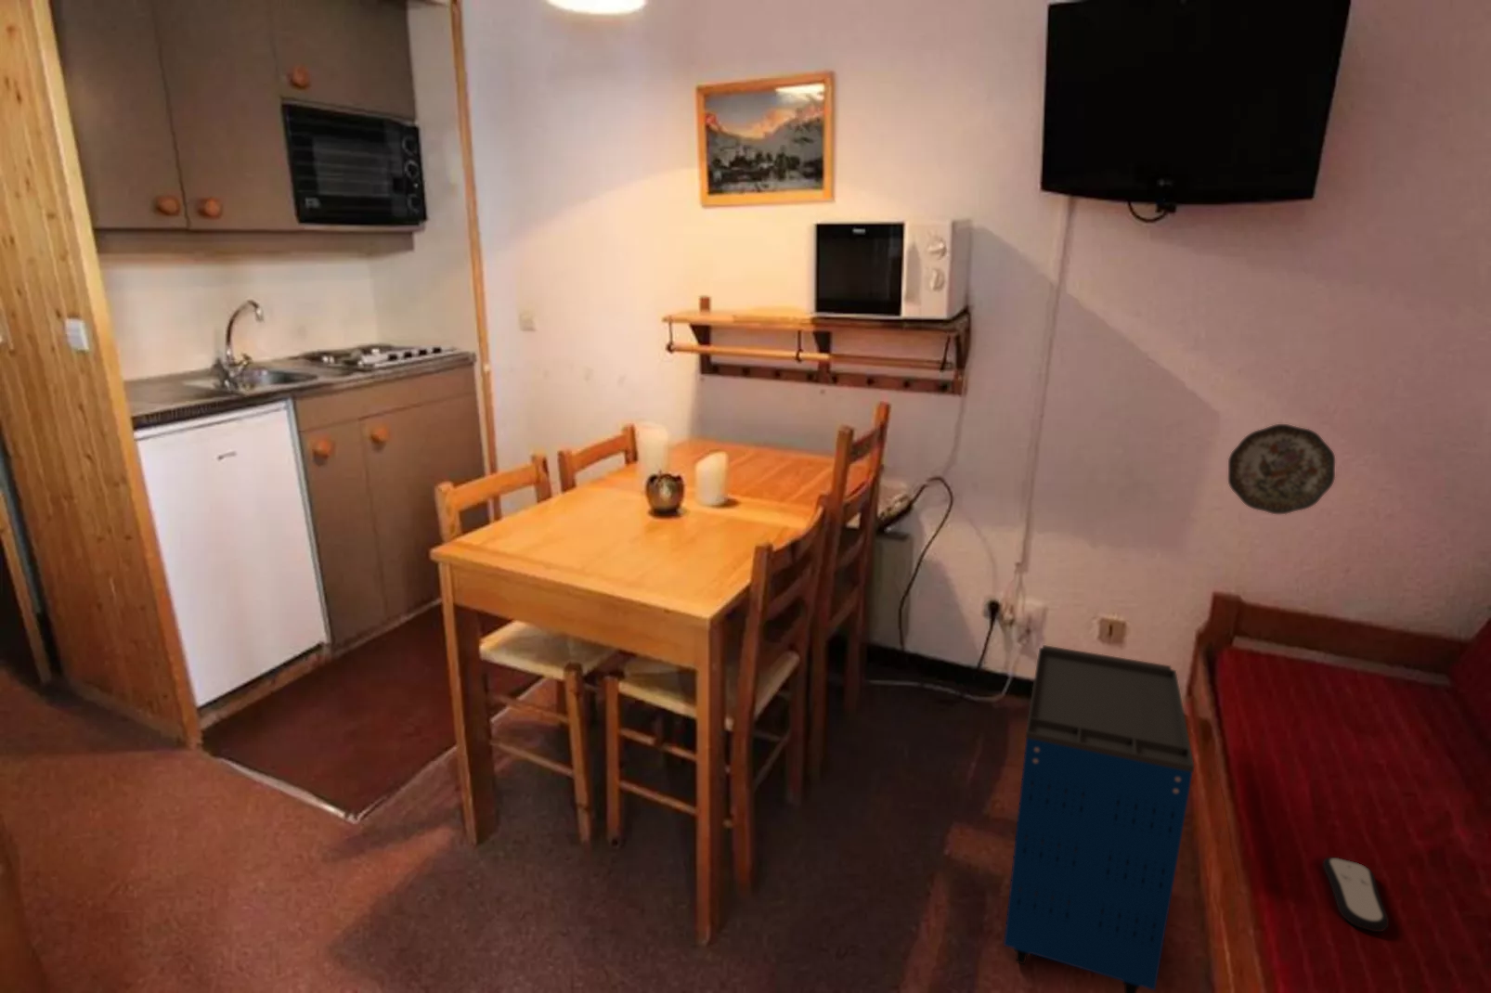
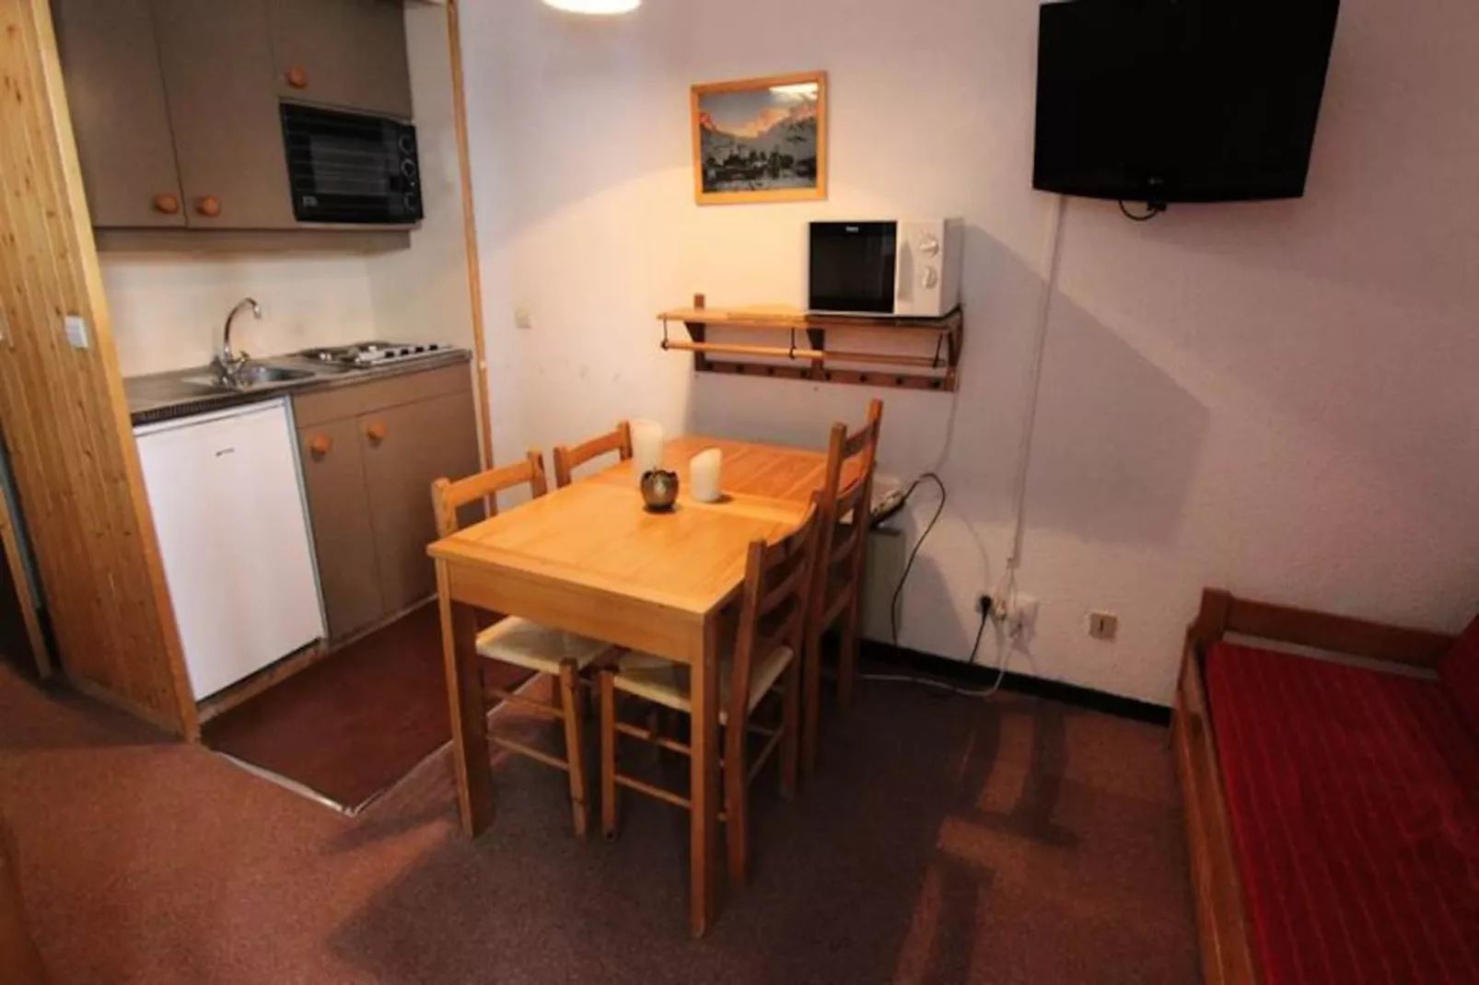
- decorative plate (1279, 469)
- cabinet (1090, 810)
- remote control (1356, 893)
